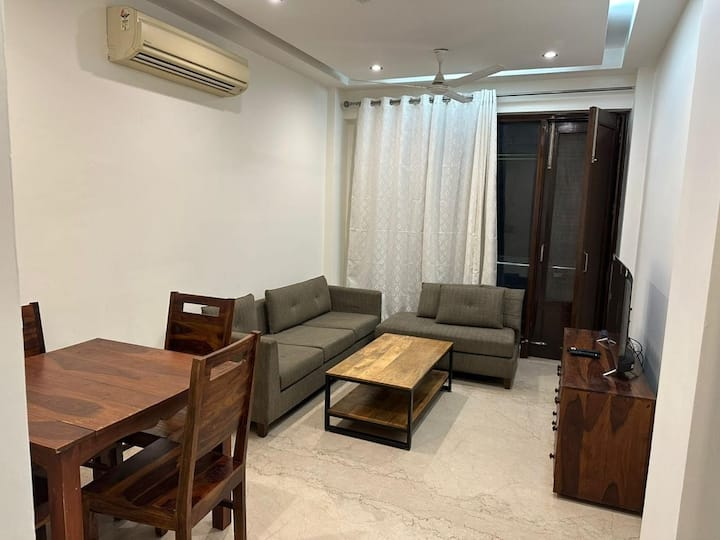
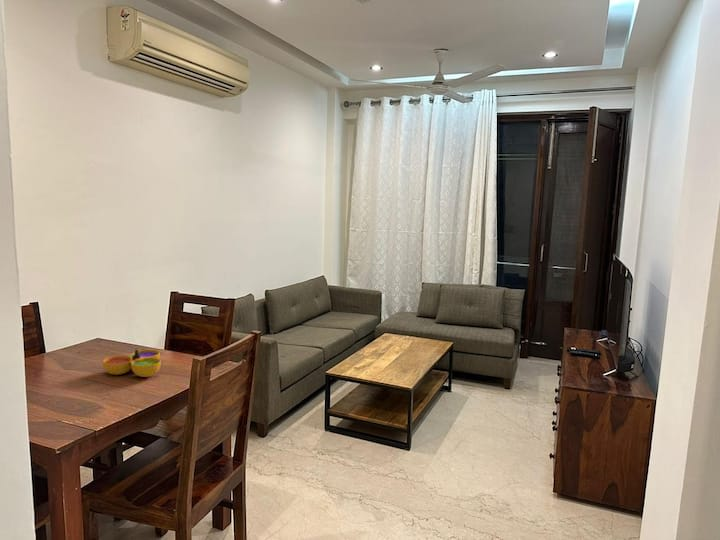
+ decorative bowl (132, 360)
